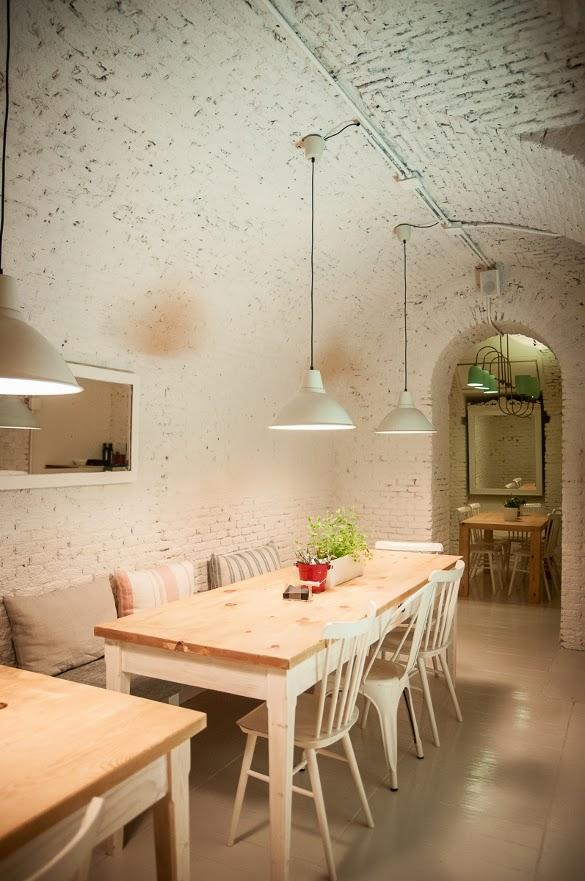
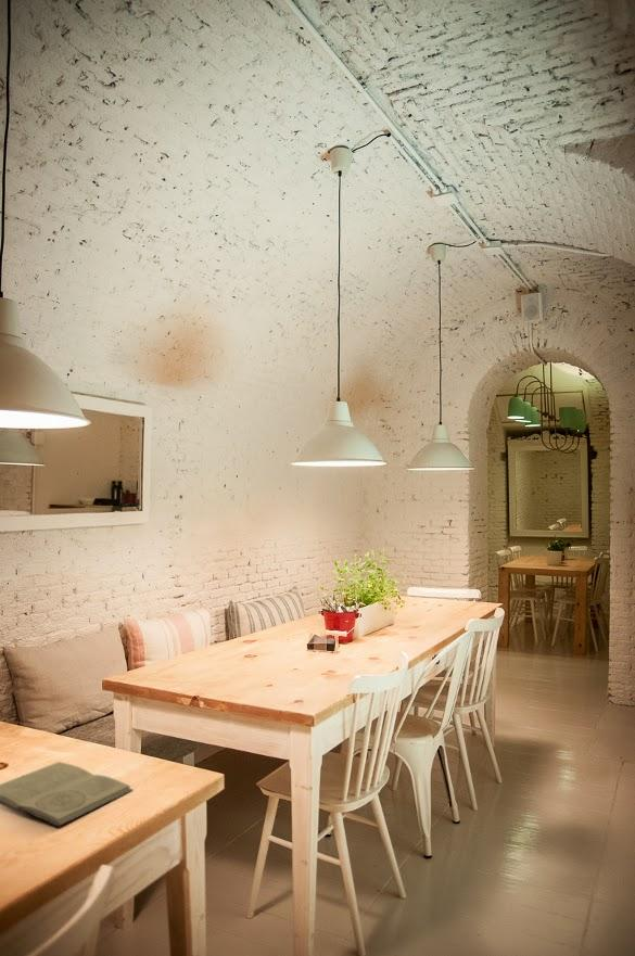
+ book (59, 790)
